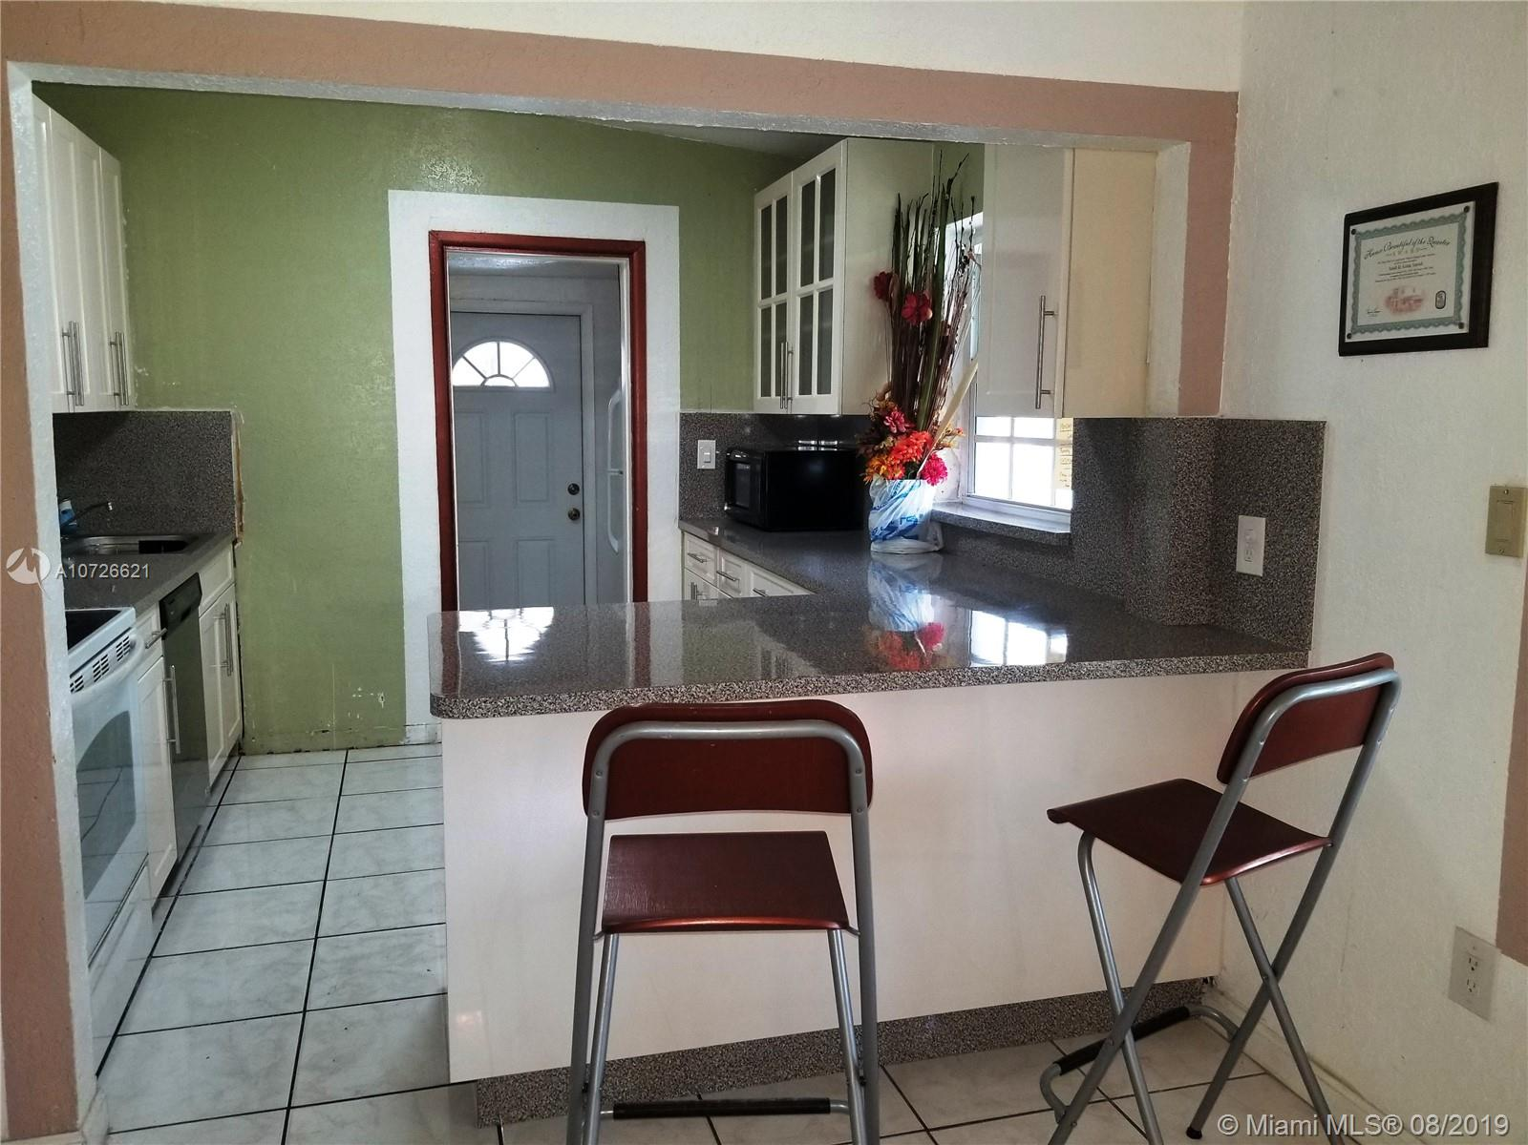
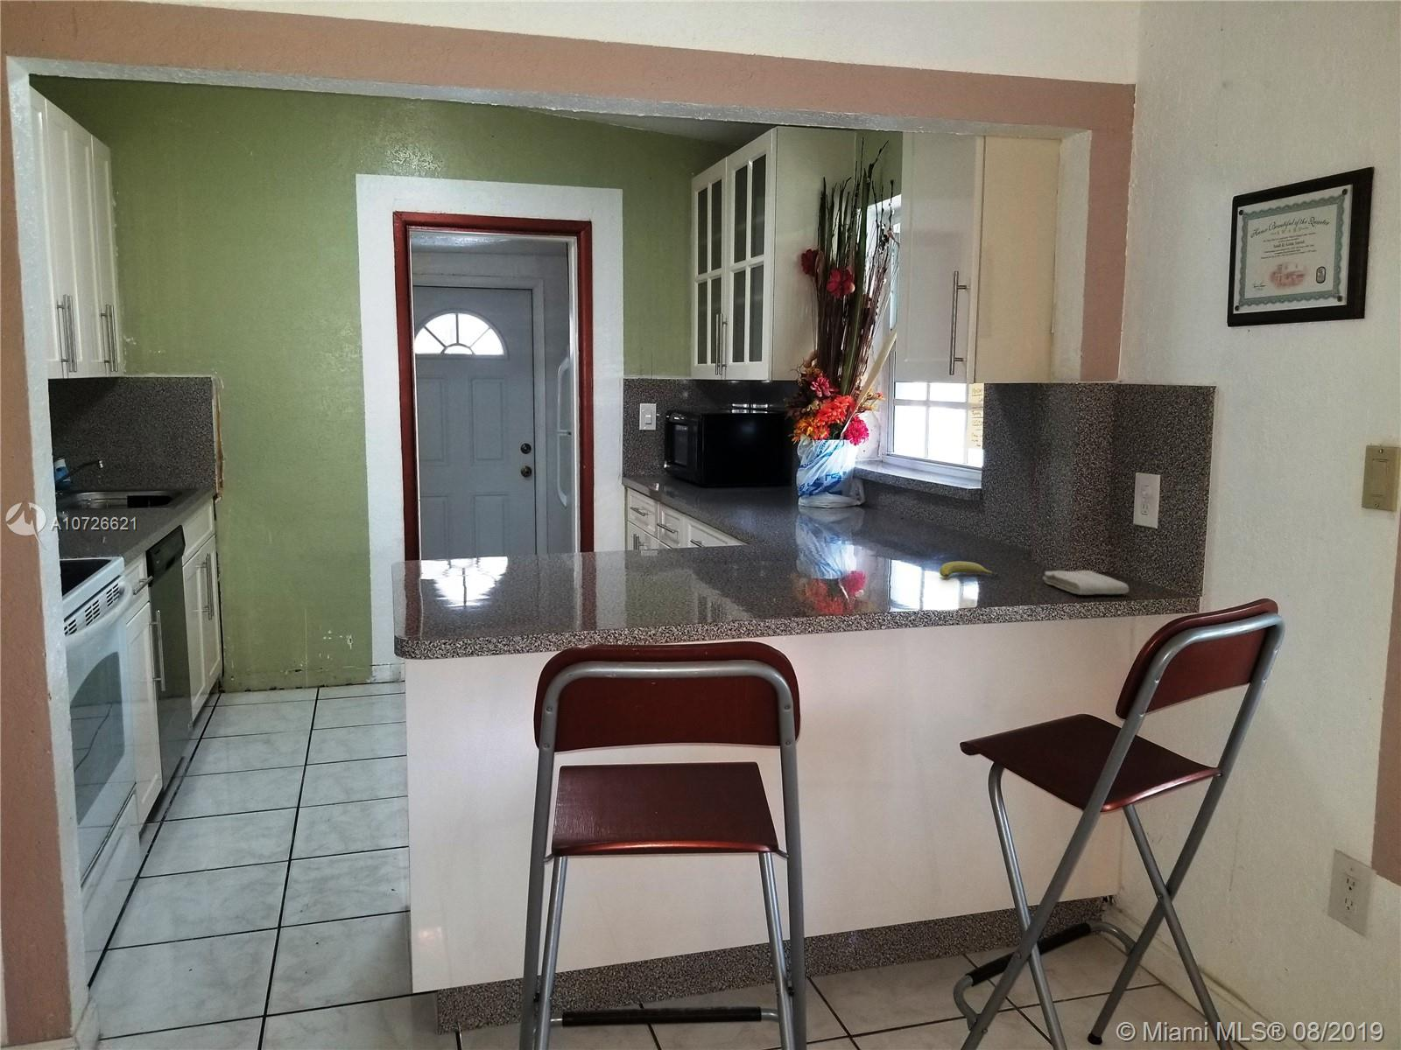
+ fruit (964, 569)
+ washcloth (1083, 581)
